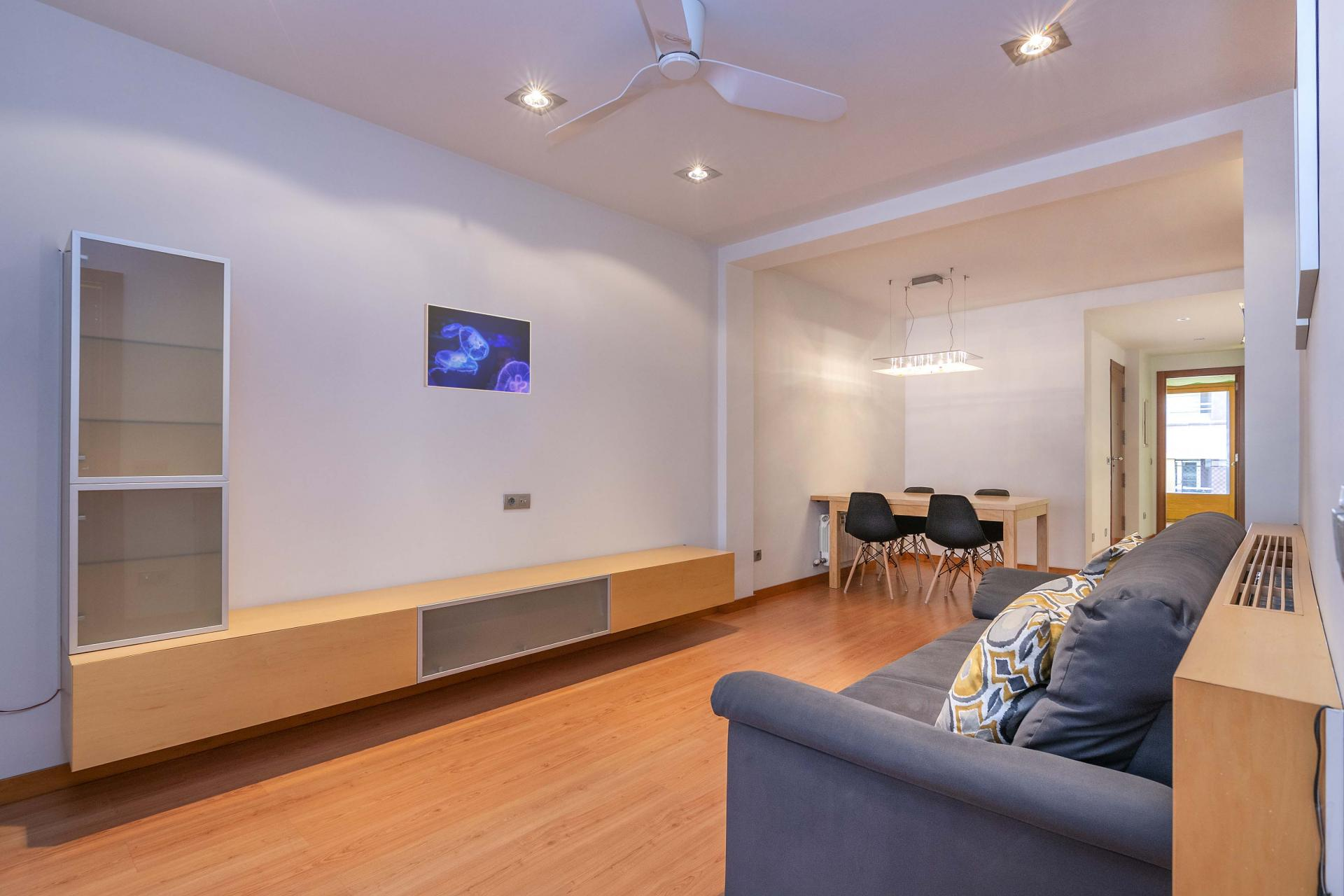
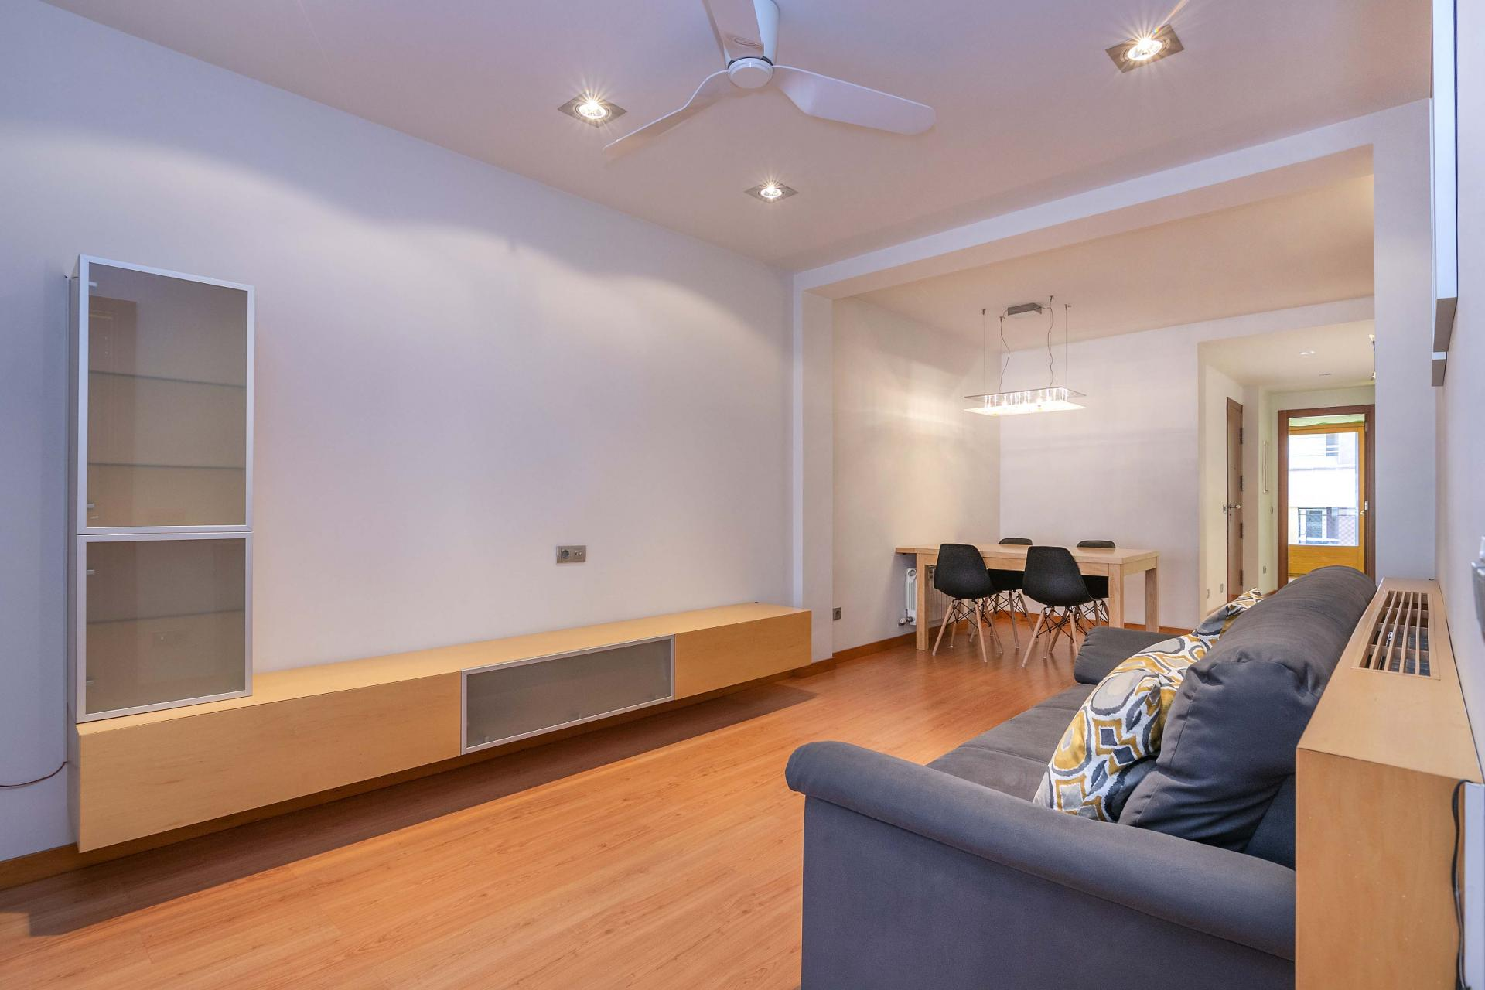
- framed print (480, 351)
